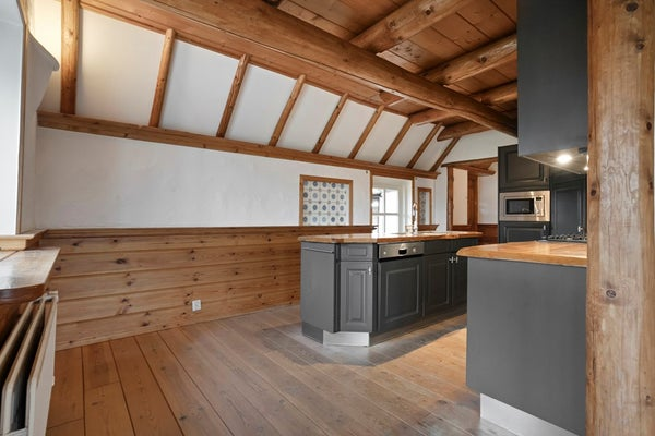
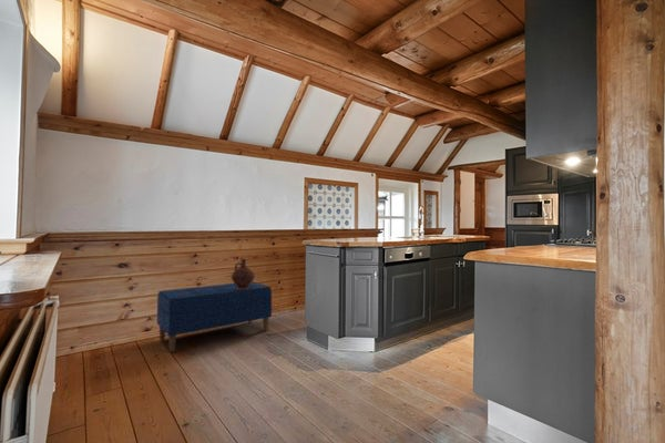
+ ceramic jug (243, 274)
+ bench (216, 311)
